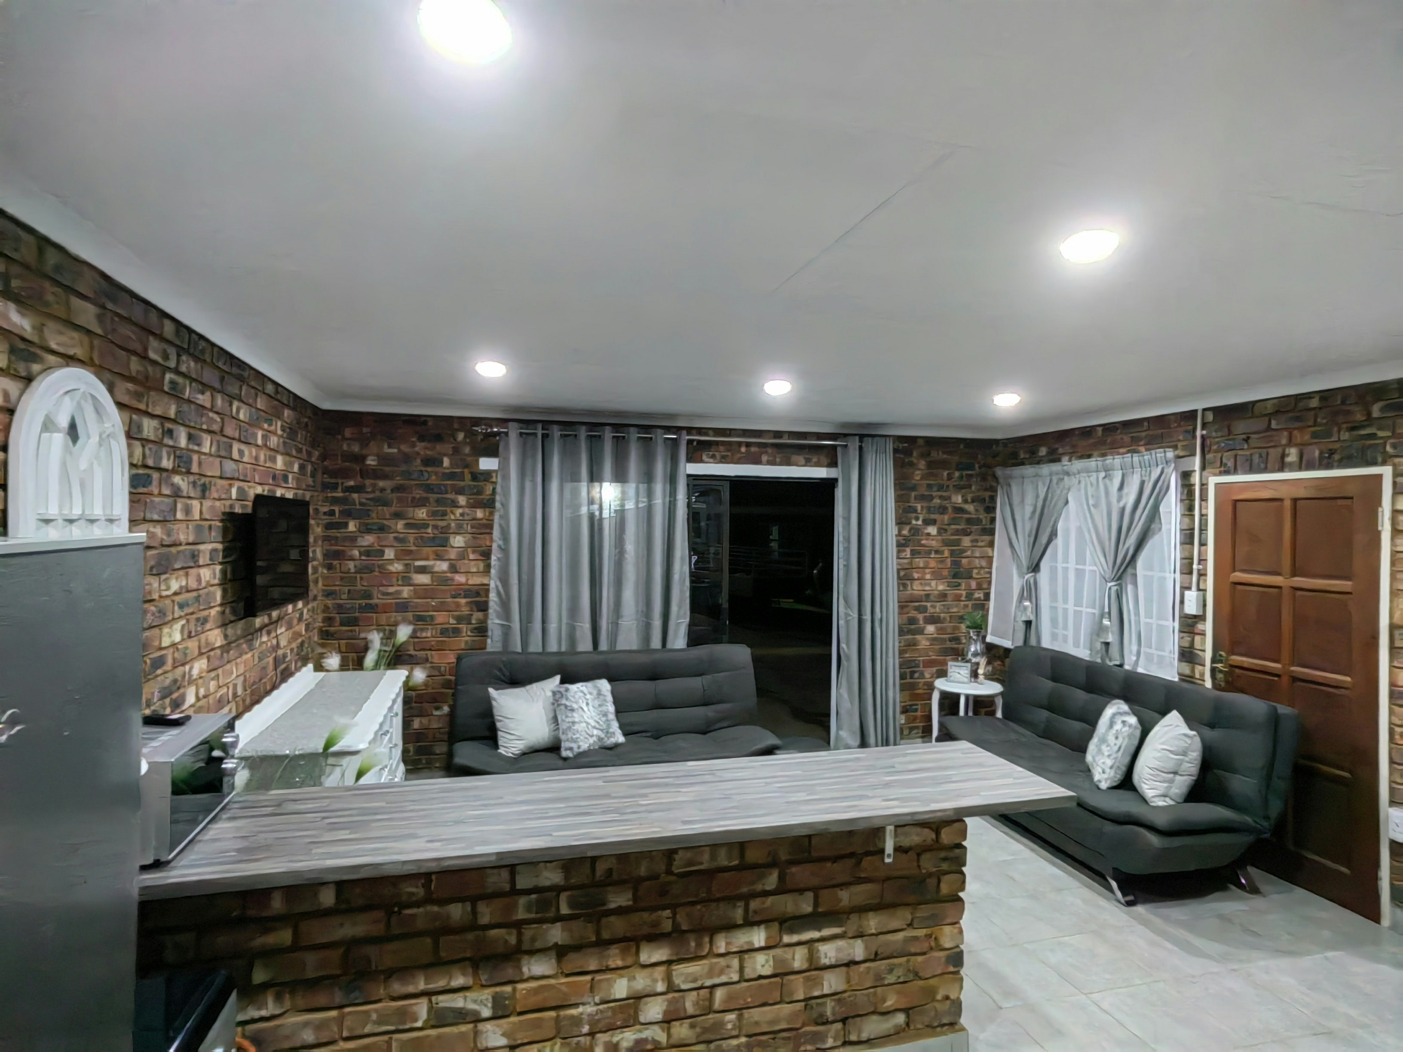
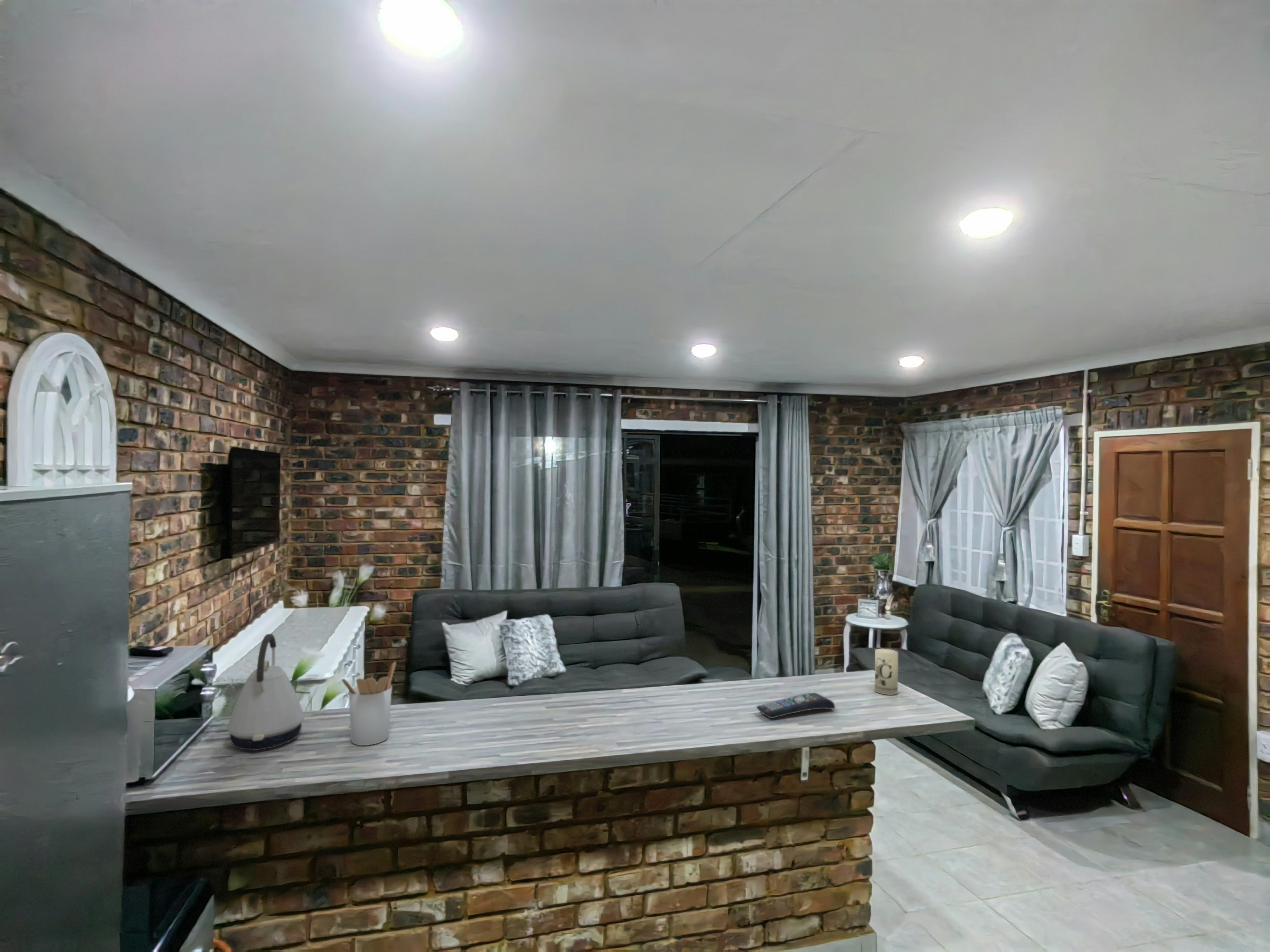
+ remote control (796, 705)
+ candle (886, 671)
+ utensil holder (371, 704)
+ kettle (267, 686)
